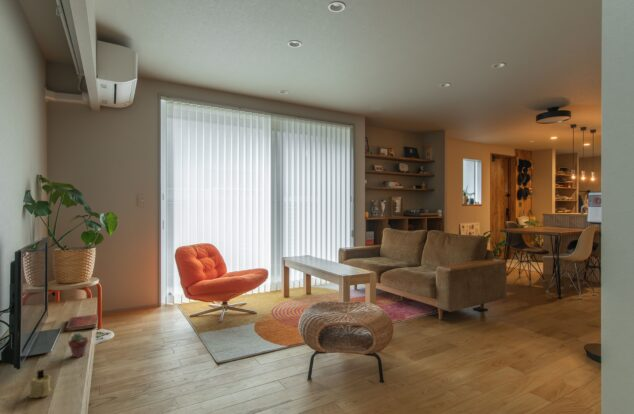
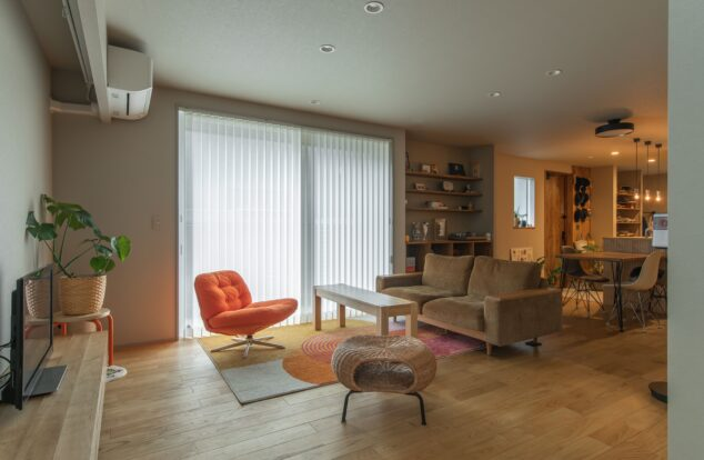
- diary (82, 322)
- potted succulent (78, 344)
- candle (40, 382)
